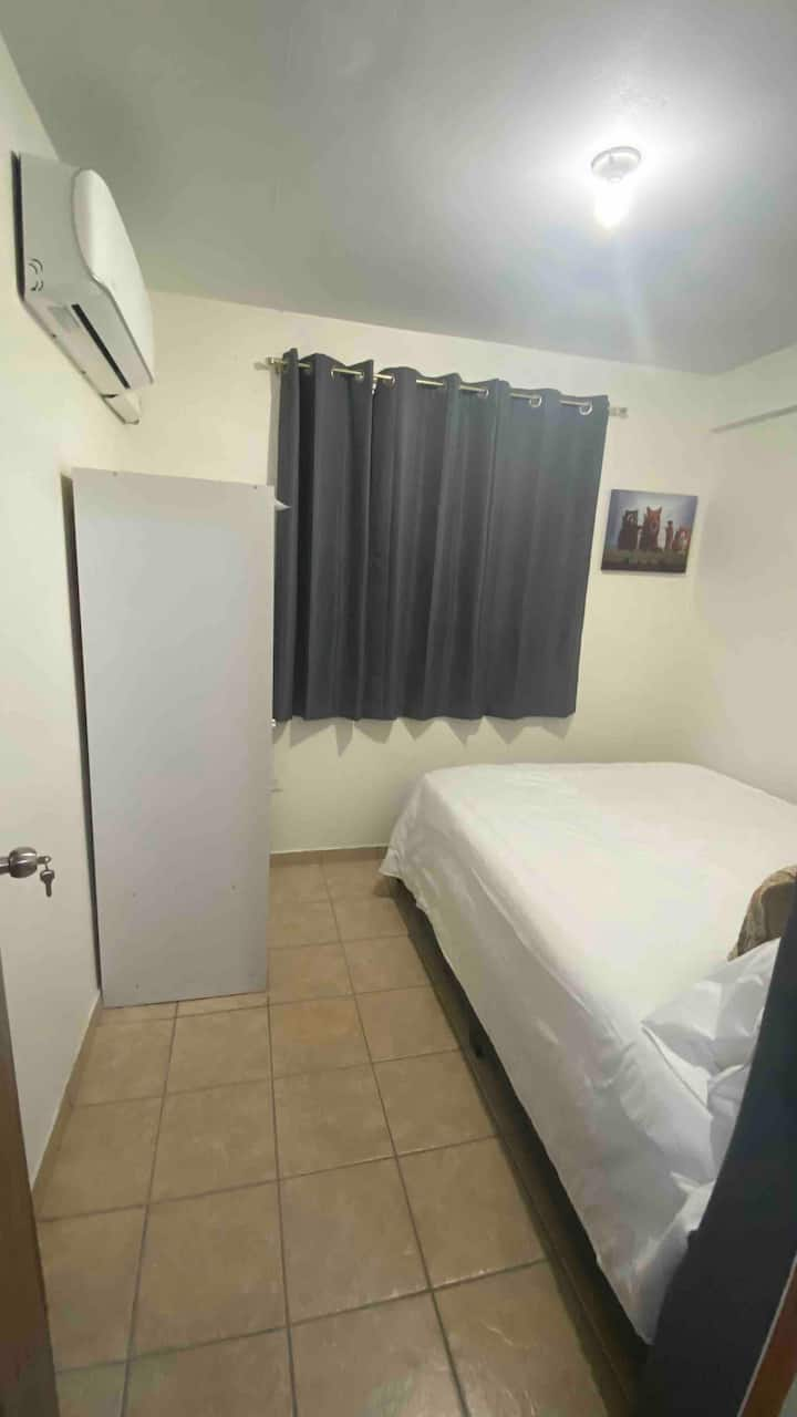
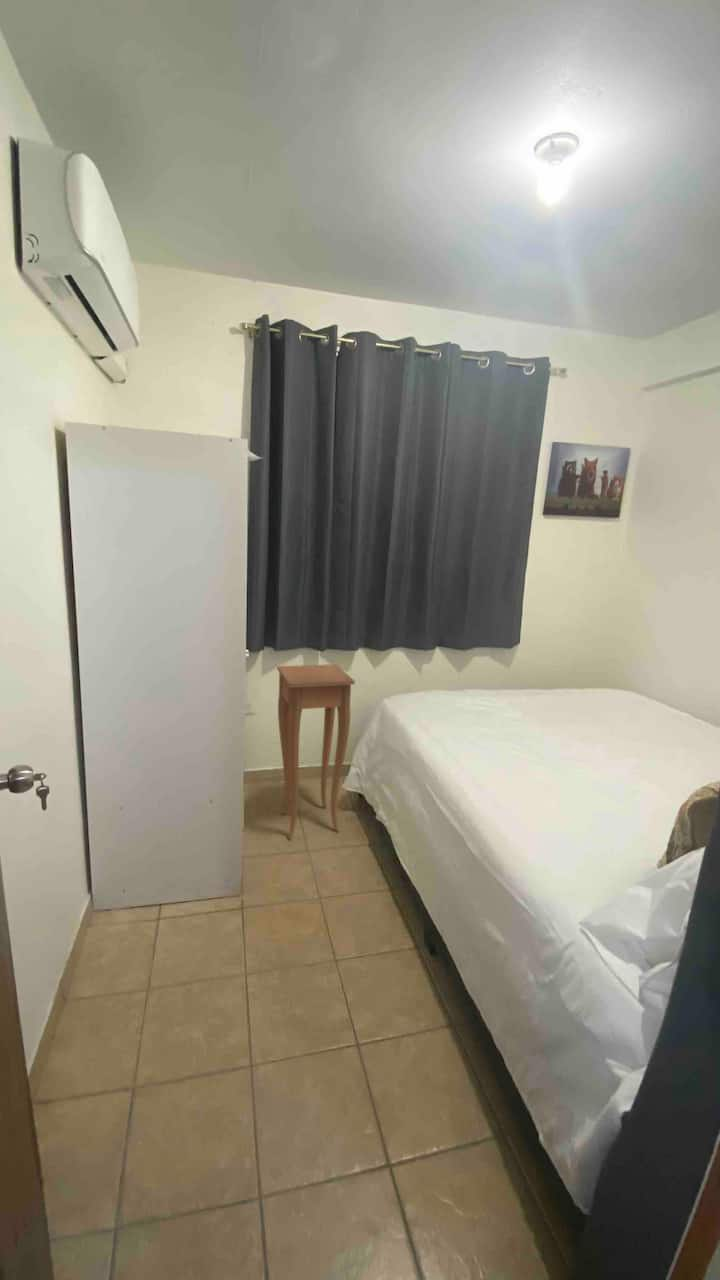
+ side table (322, 750)
